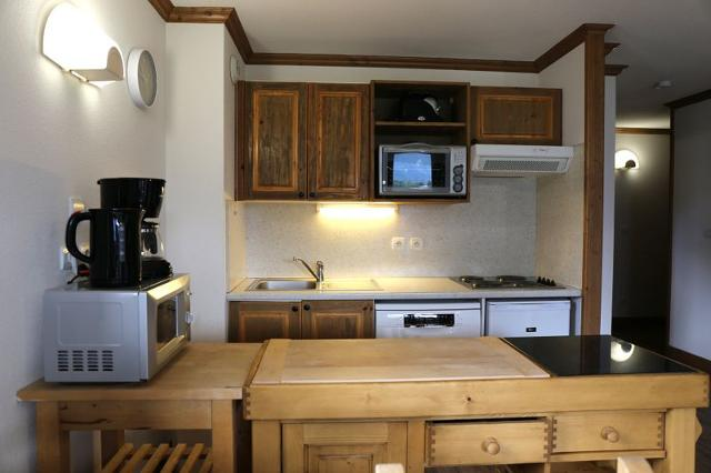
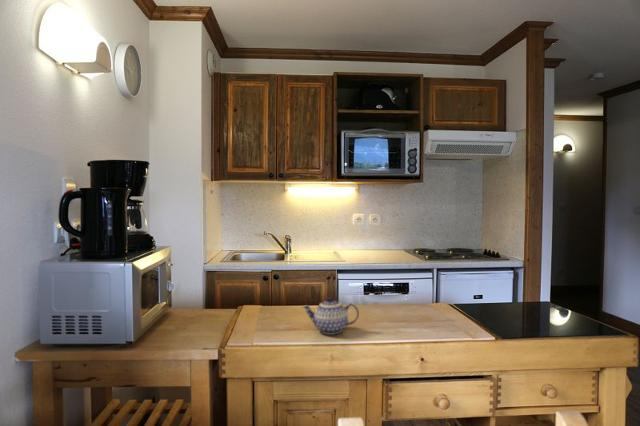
+ teapot (330, 314)
